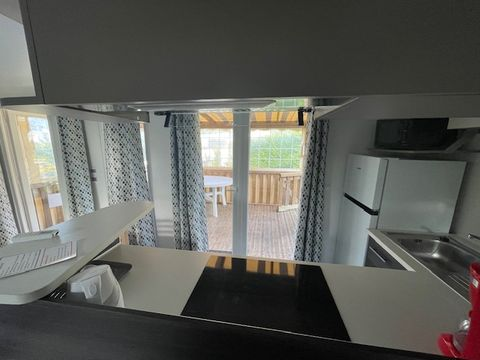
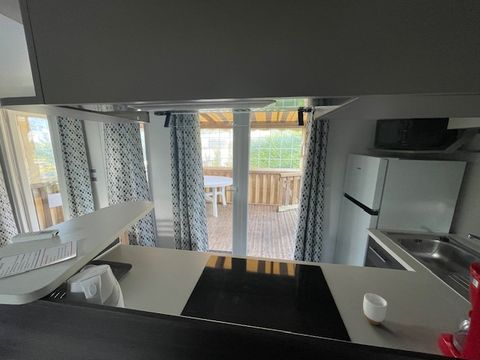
+ mug (376, 309)
